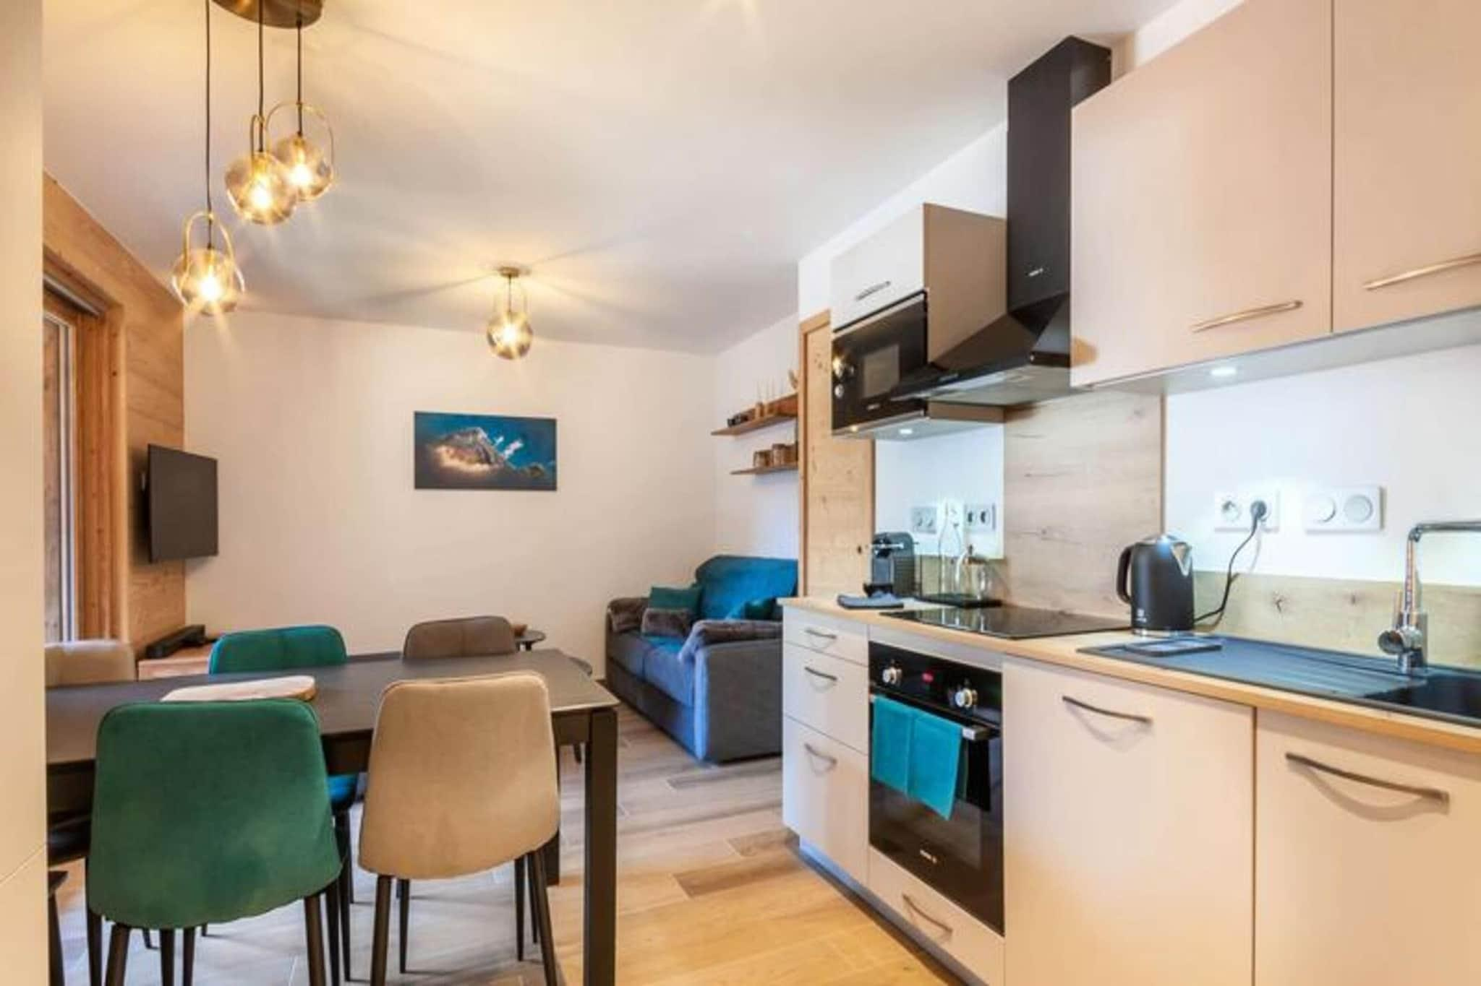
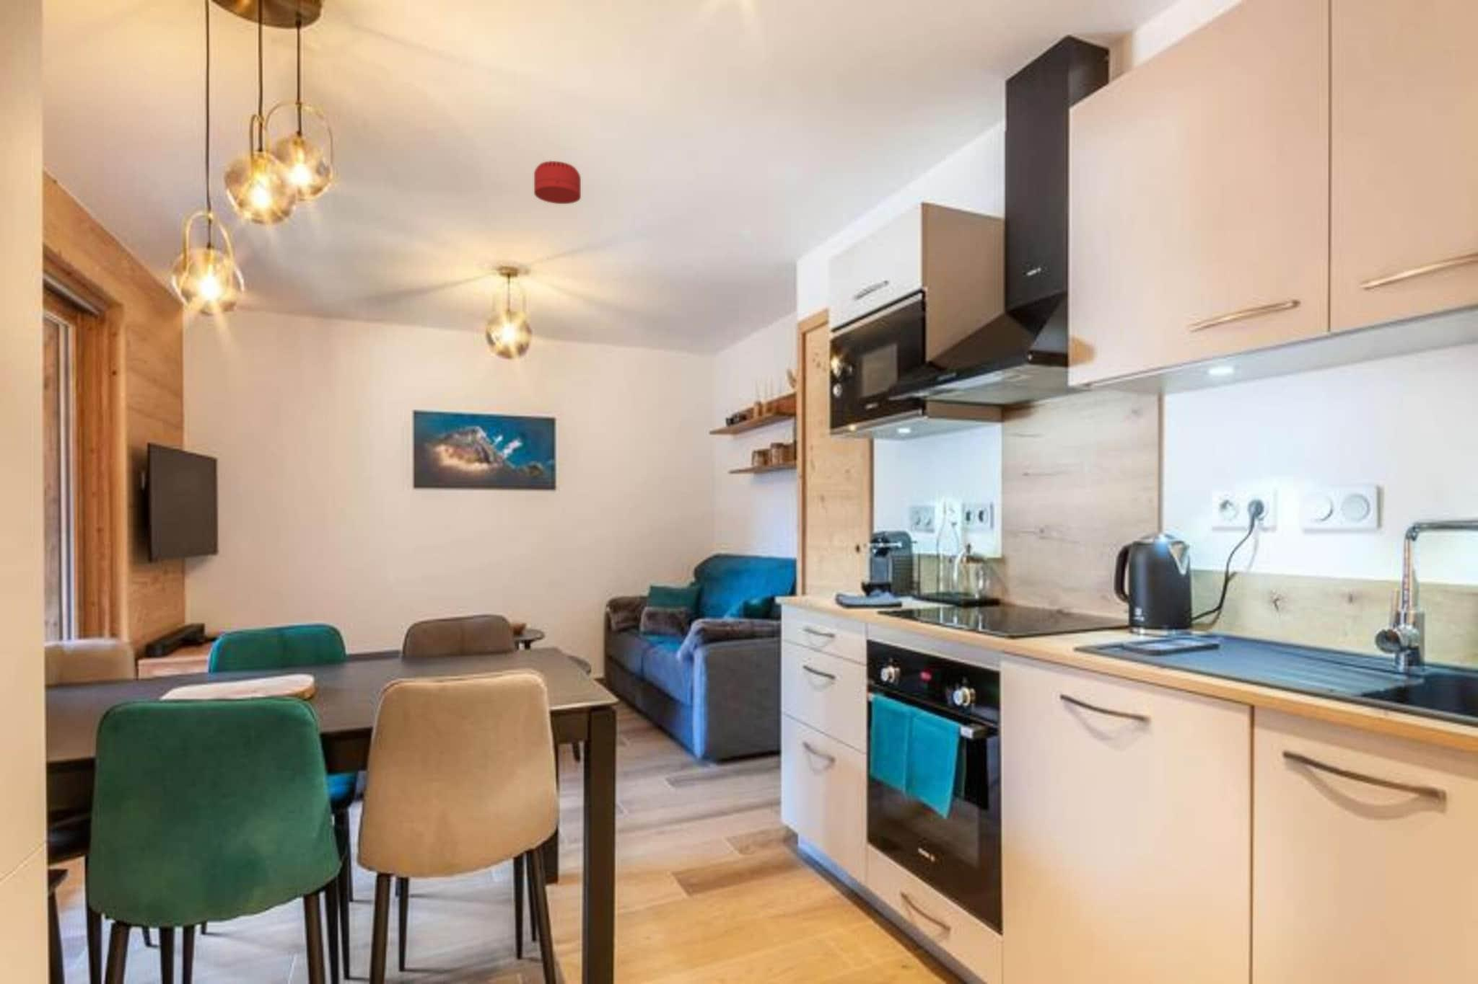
+ smoke detector (557, 181)
